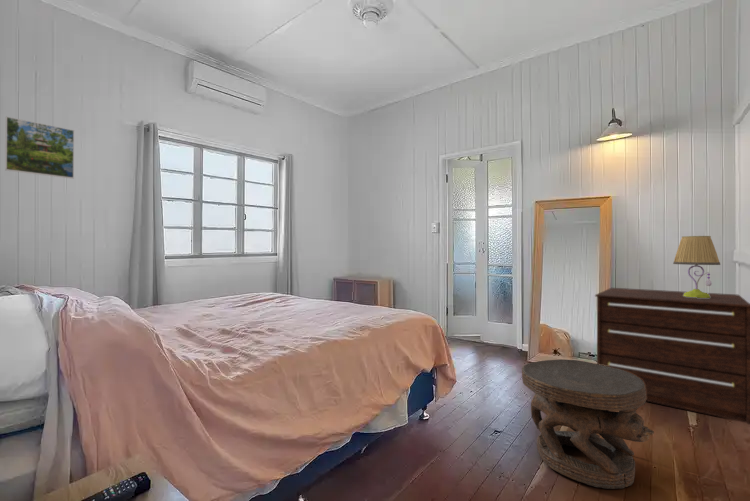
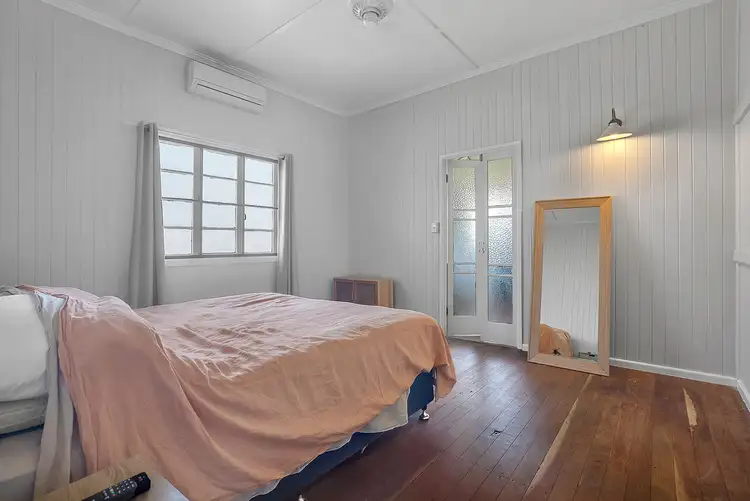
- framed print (41, 149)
- carved stool (582, 416)
- table lamp (696, 266)
- dresser (667, 343)
